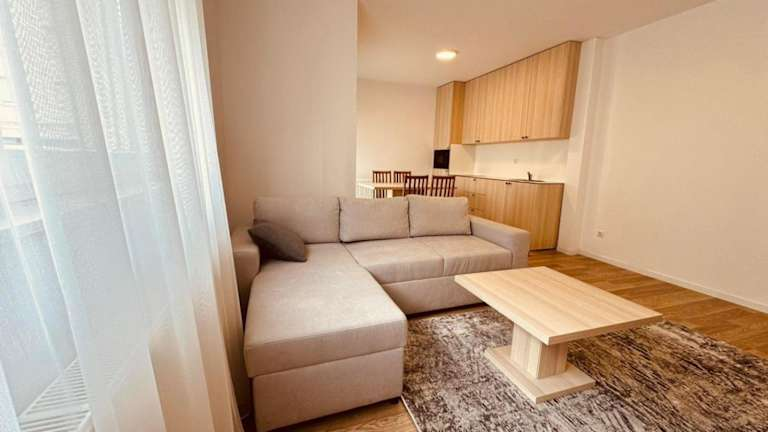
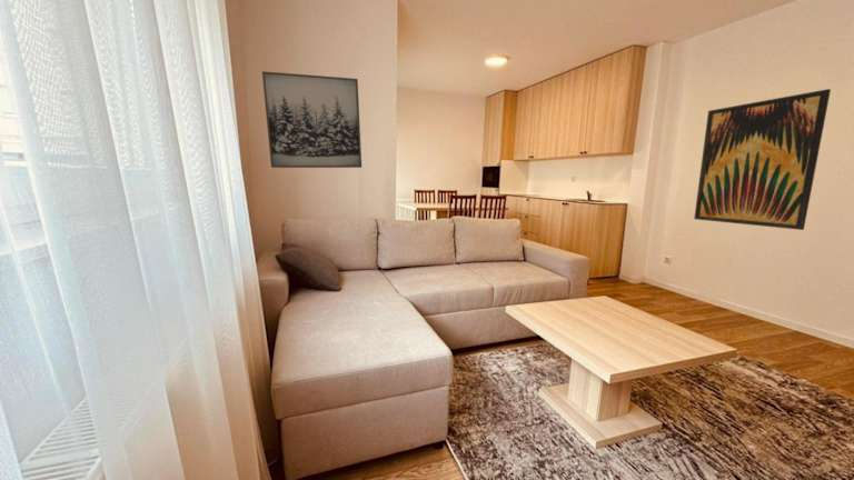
+ wall art (315, 122)
+ wall art (751, 164)
